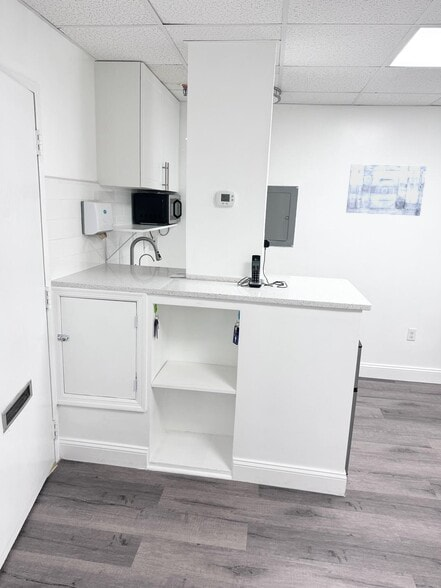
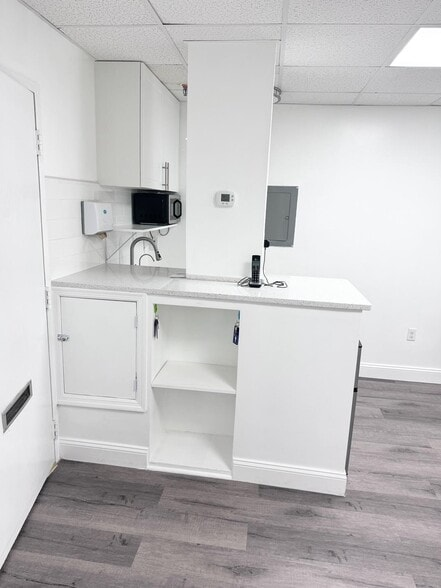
- wall art (385, 190)
